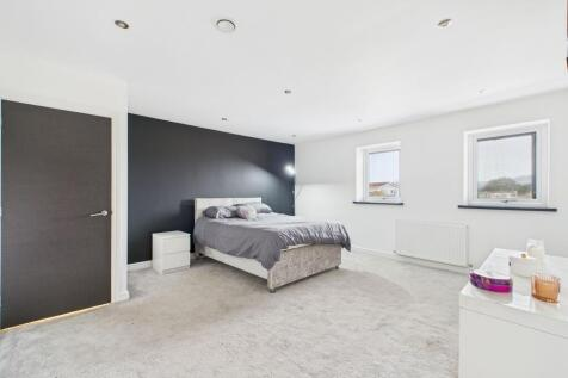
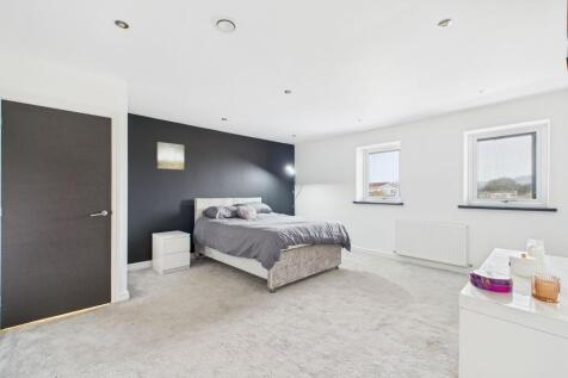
+ wall art (171, 156)
